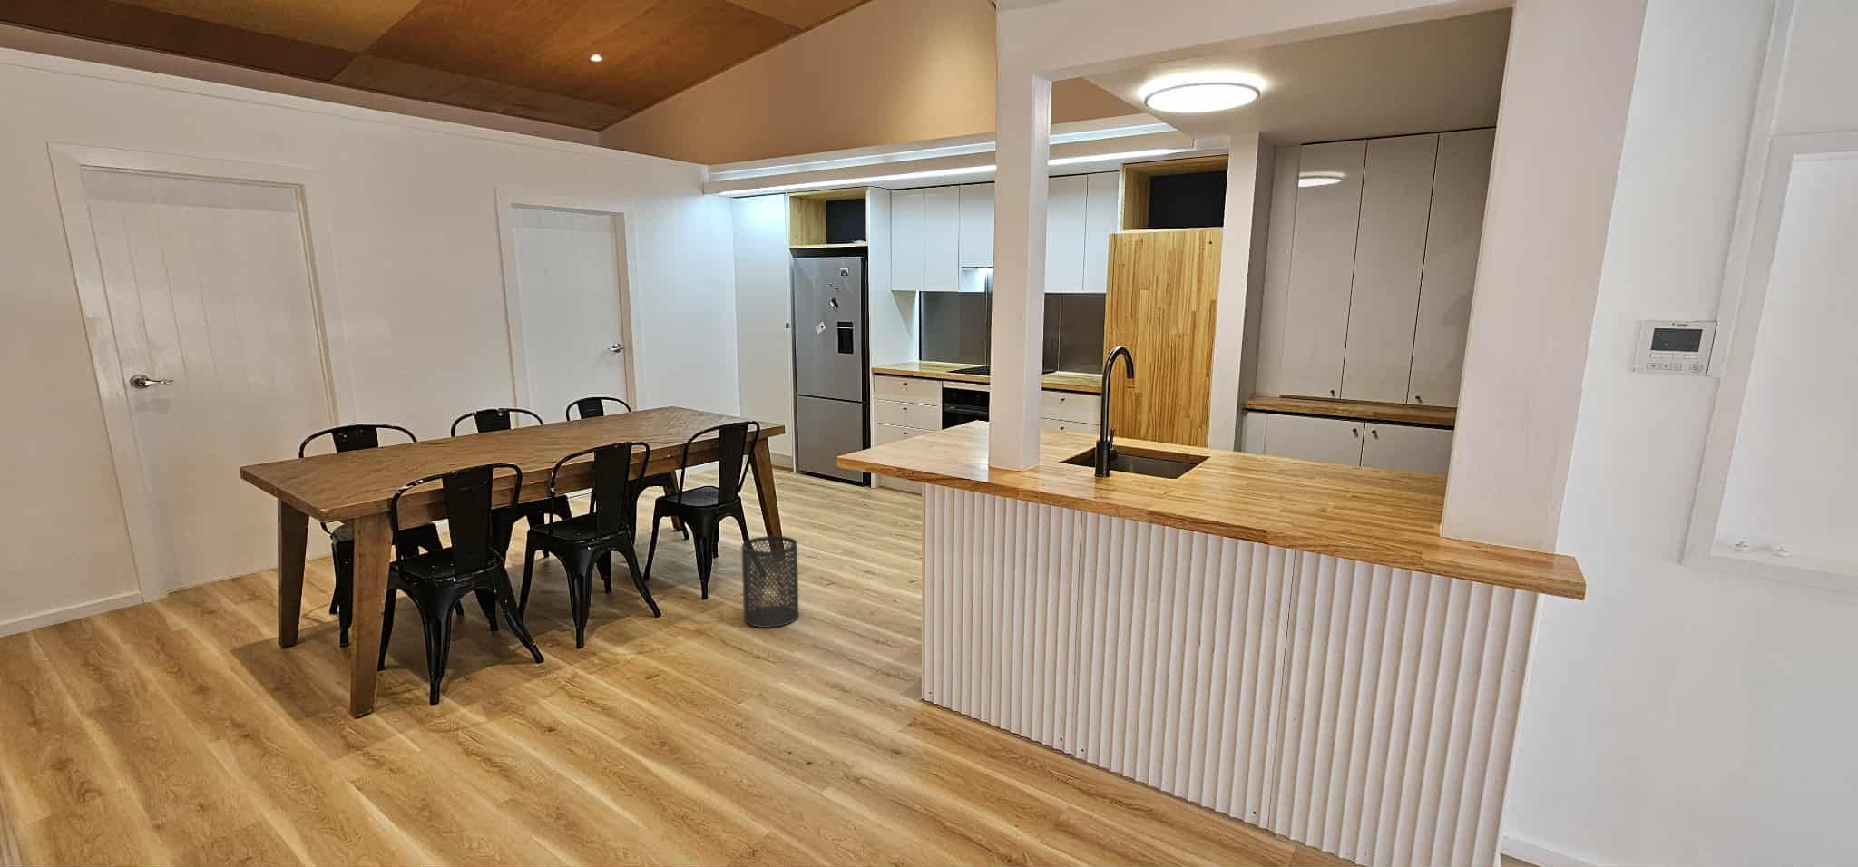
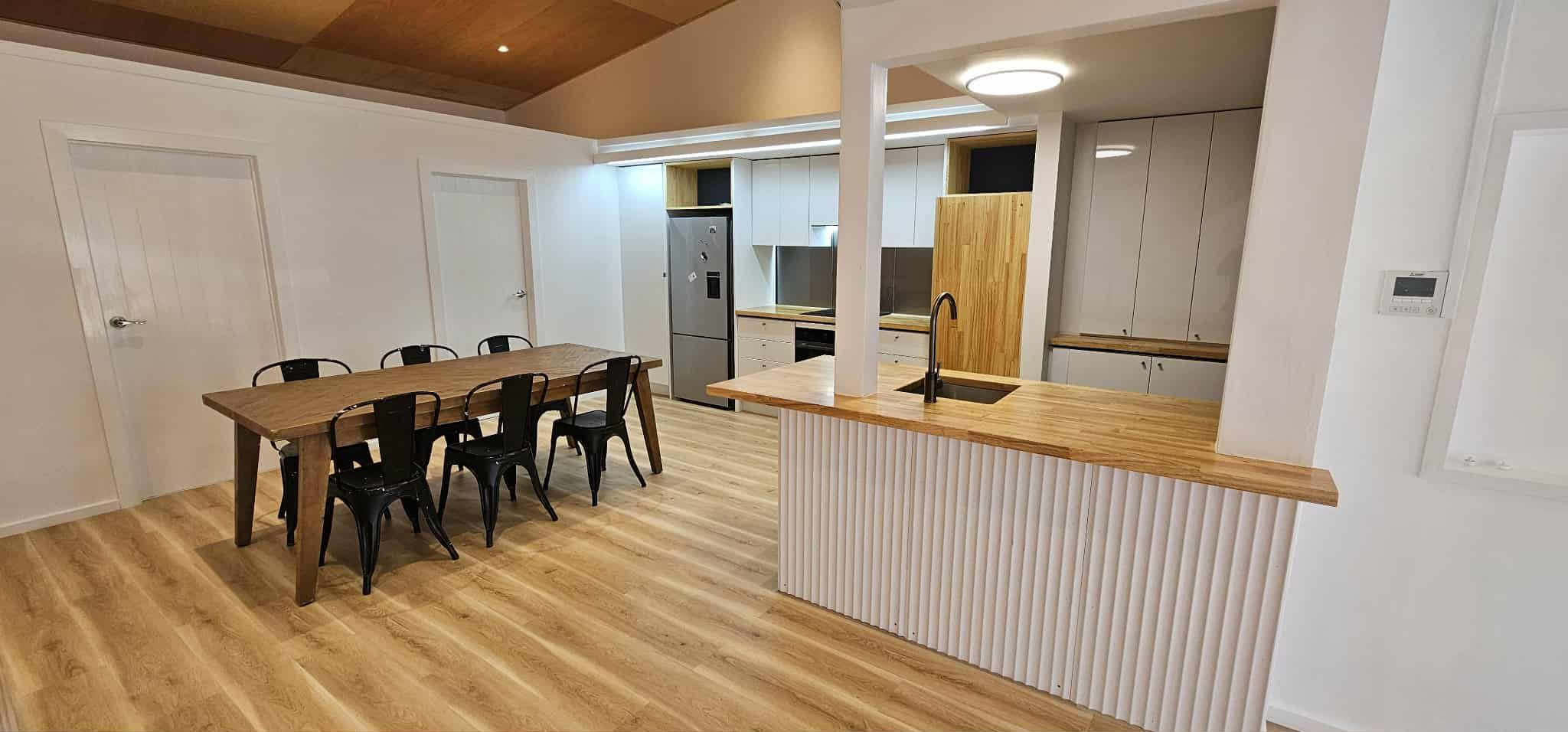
- trash can (770, 579)
